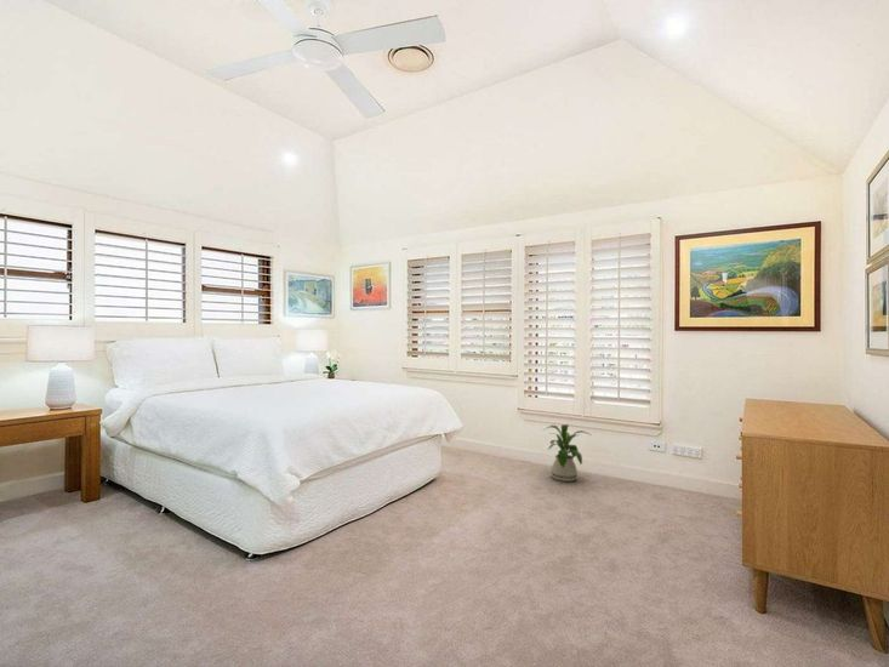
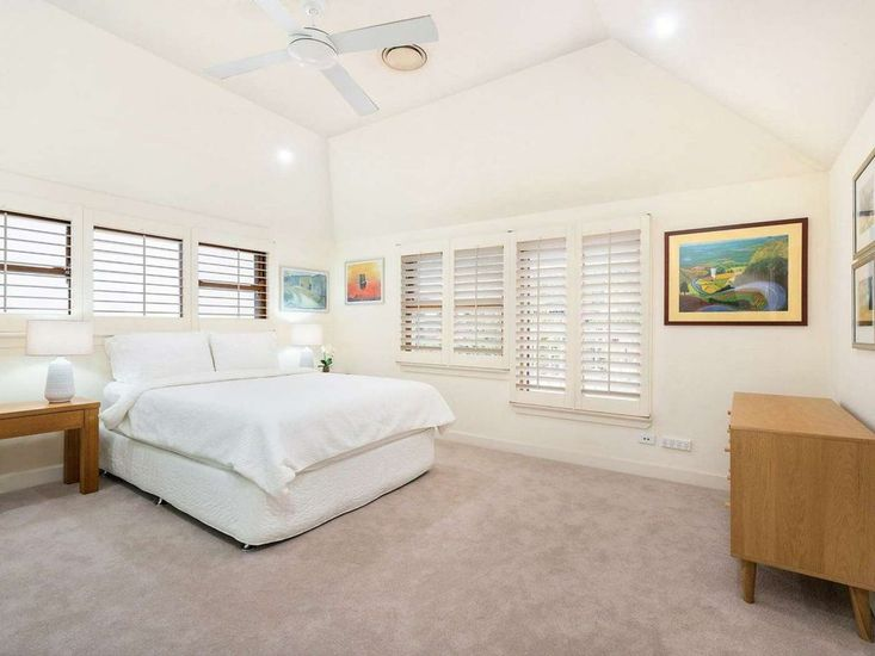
- house plant (568, 447)
